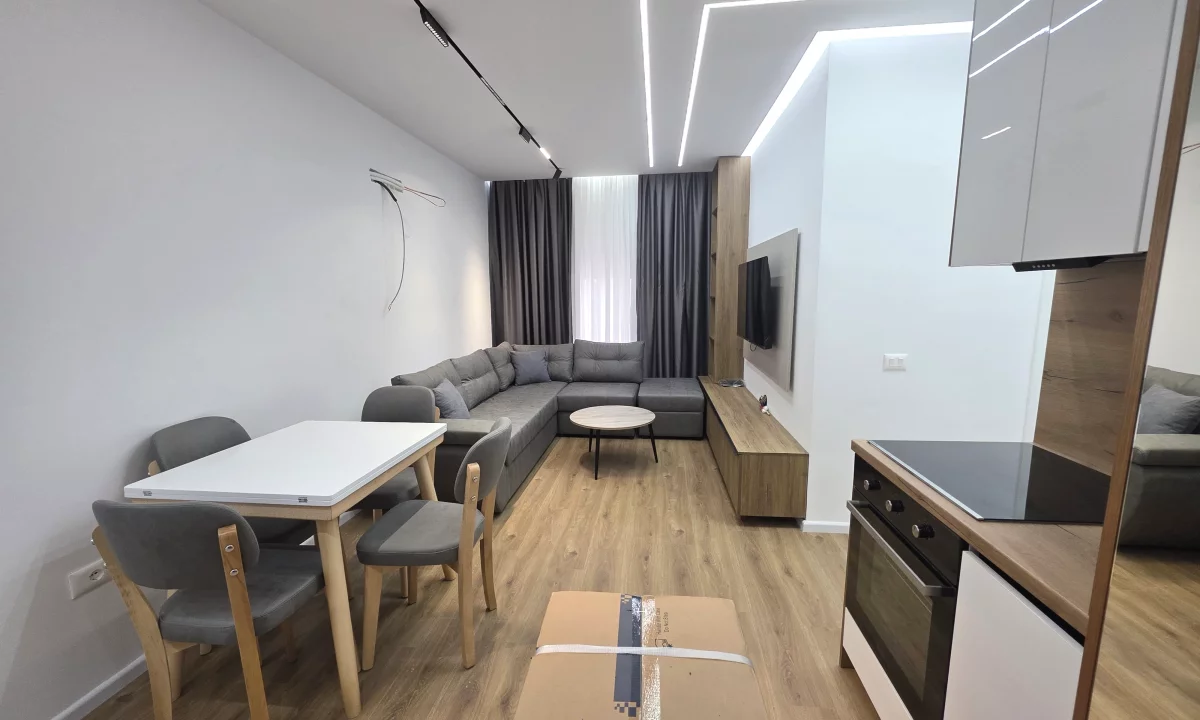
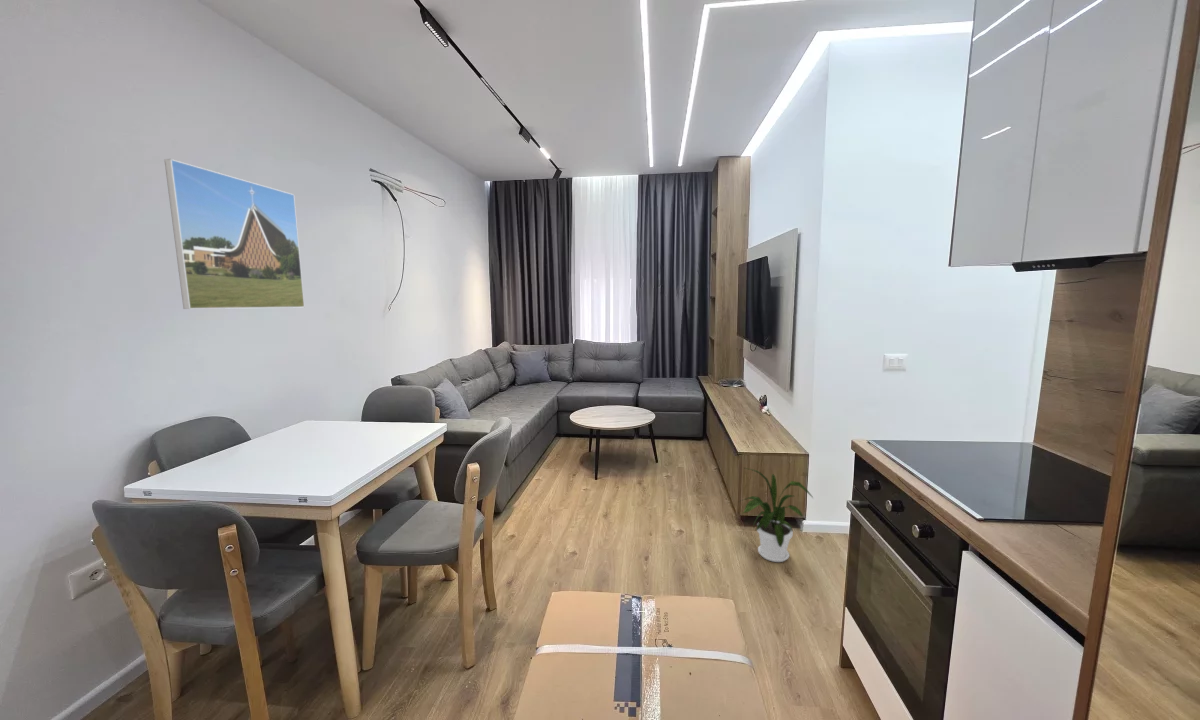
+ house plant (772, 513)
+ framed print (245, 244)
